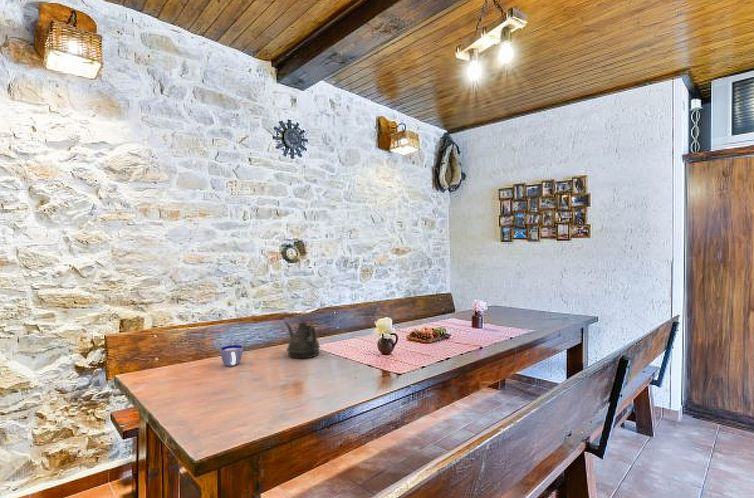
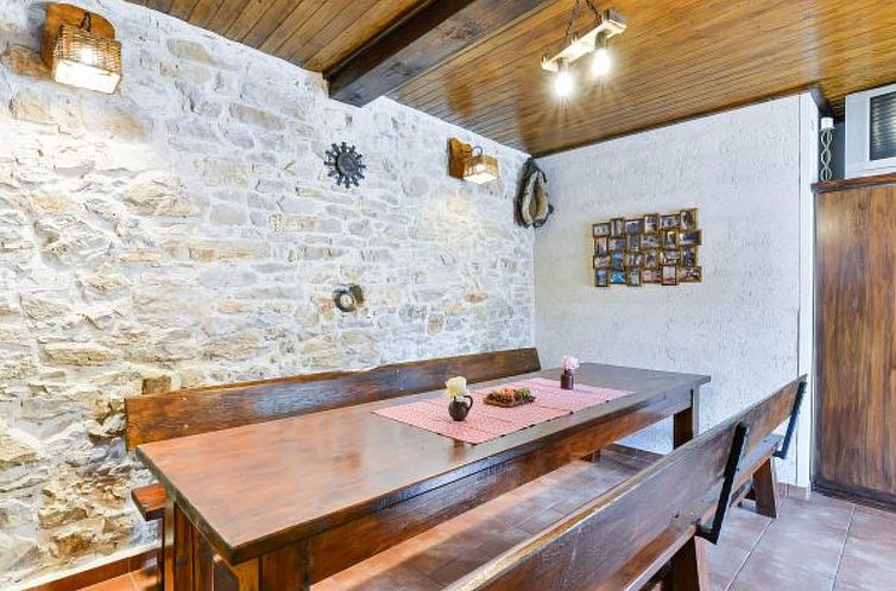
- cup (232, 356)
- teapot (300, 337)
